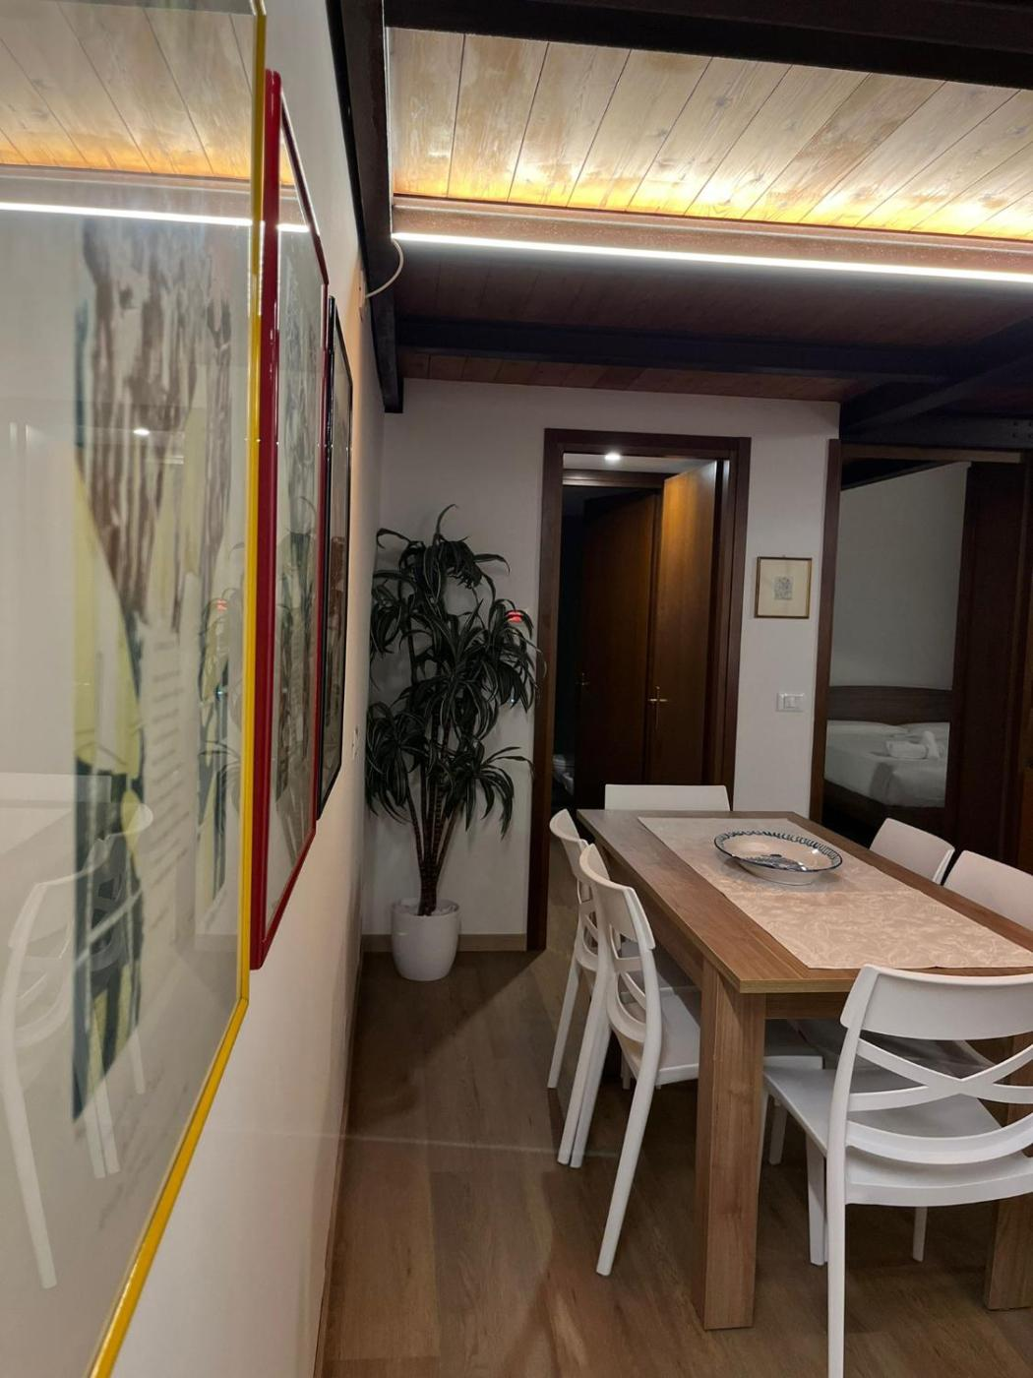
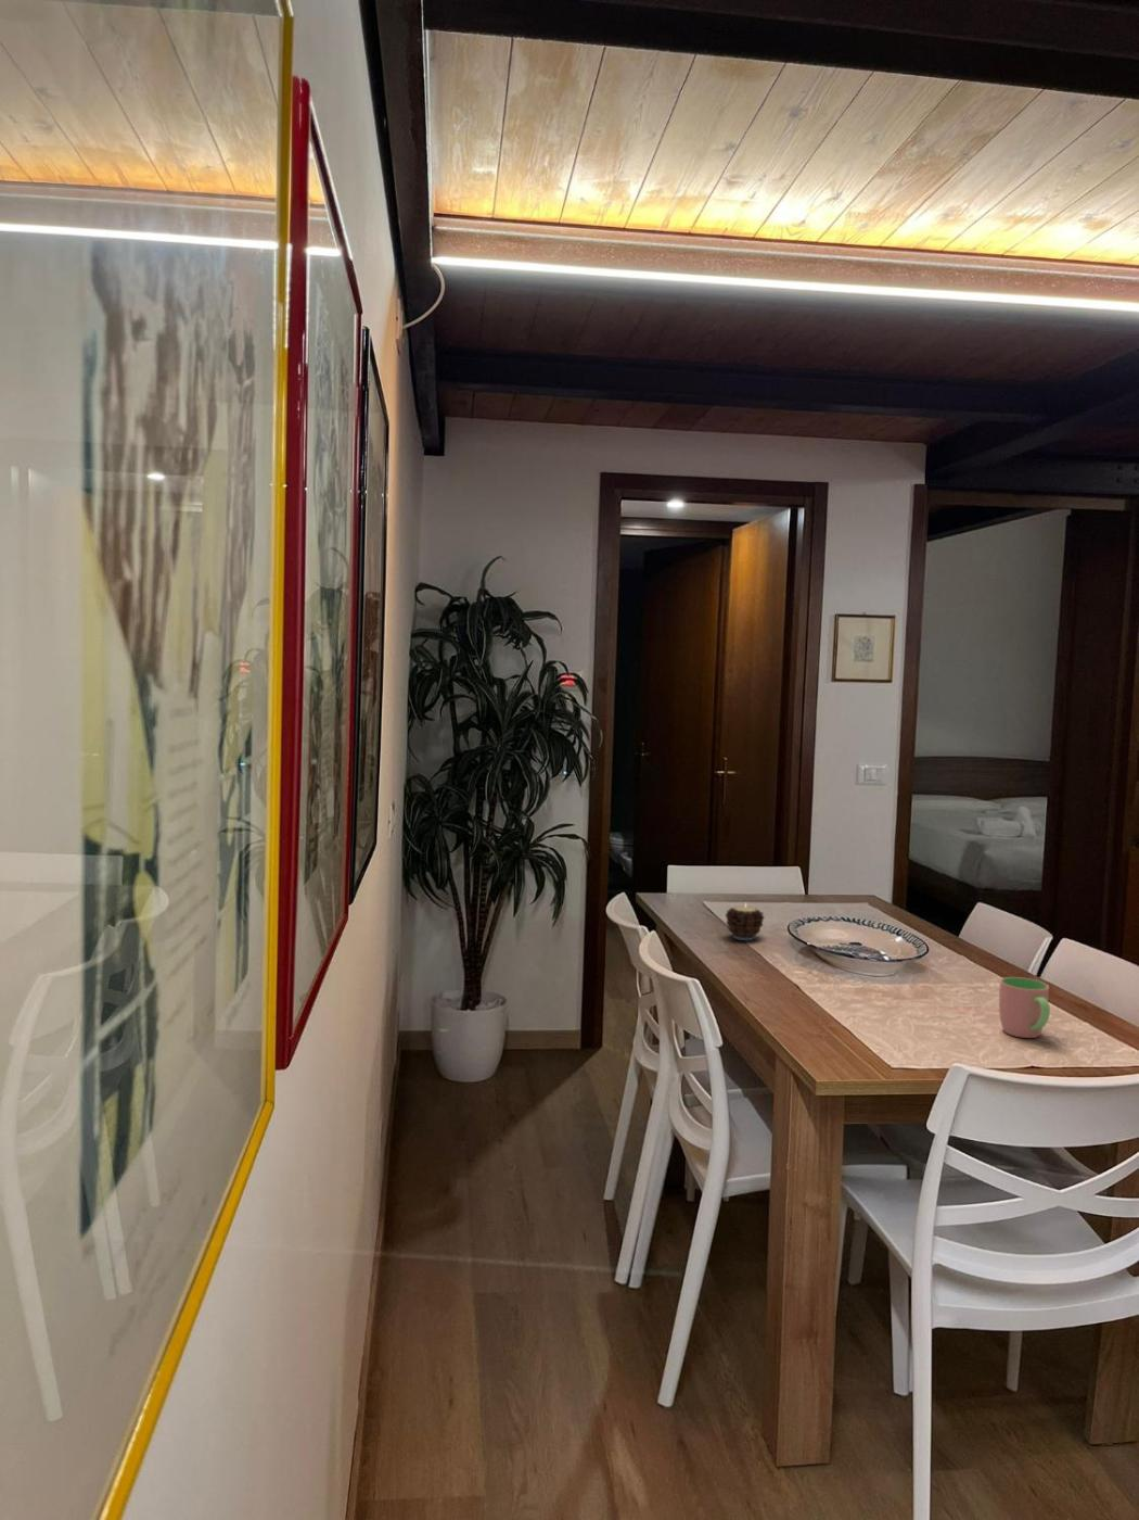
+ cup (1028, 1010)
+ candle (744, 919)
